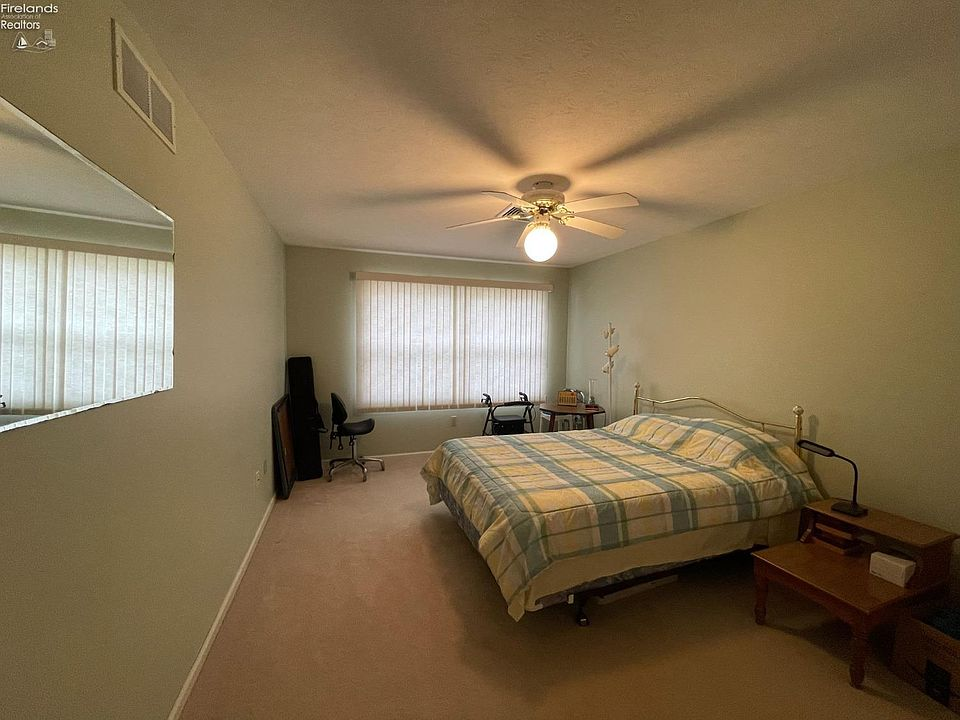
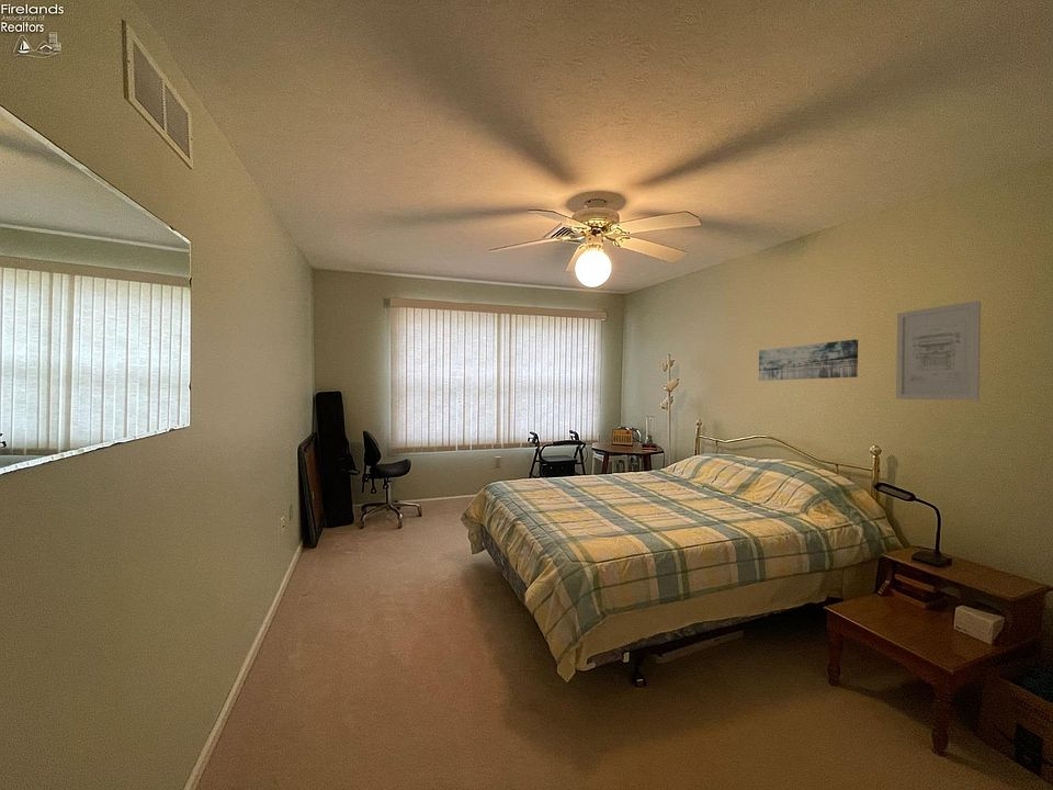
+ wall art (935, 353)
+ wall art (802, 362)
